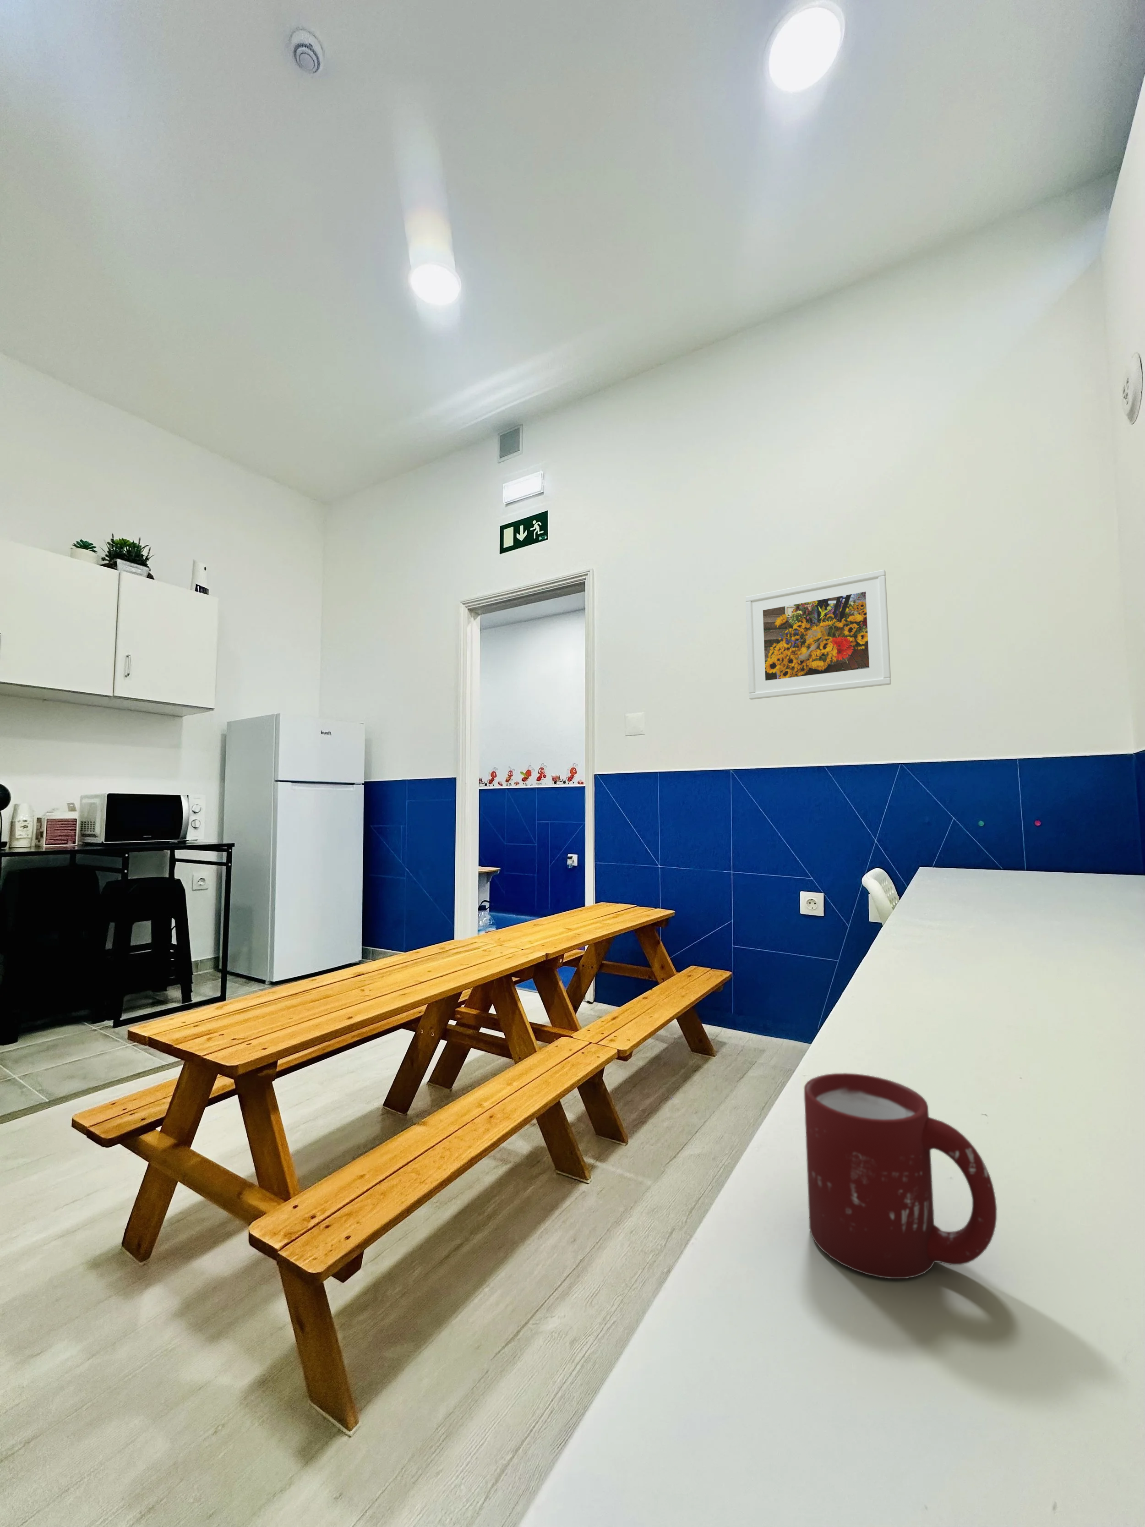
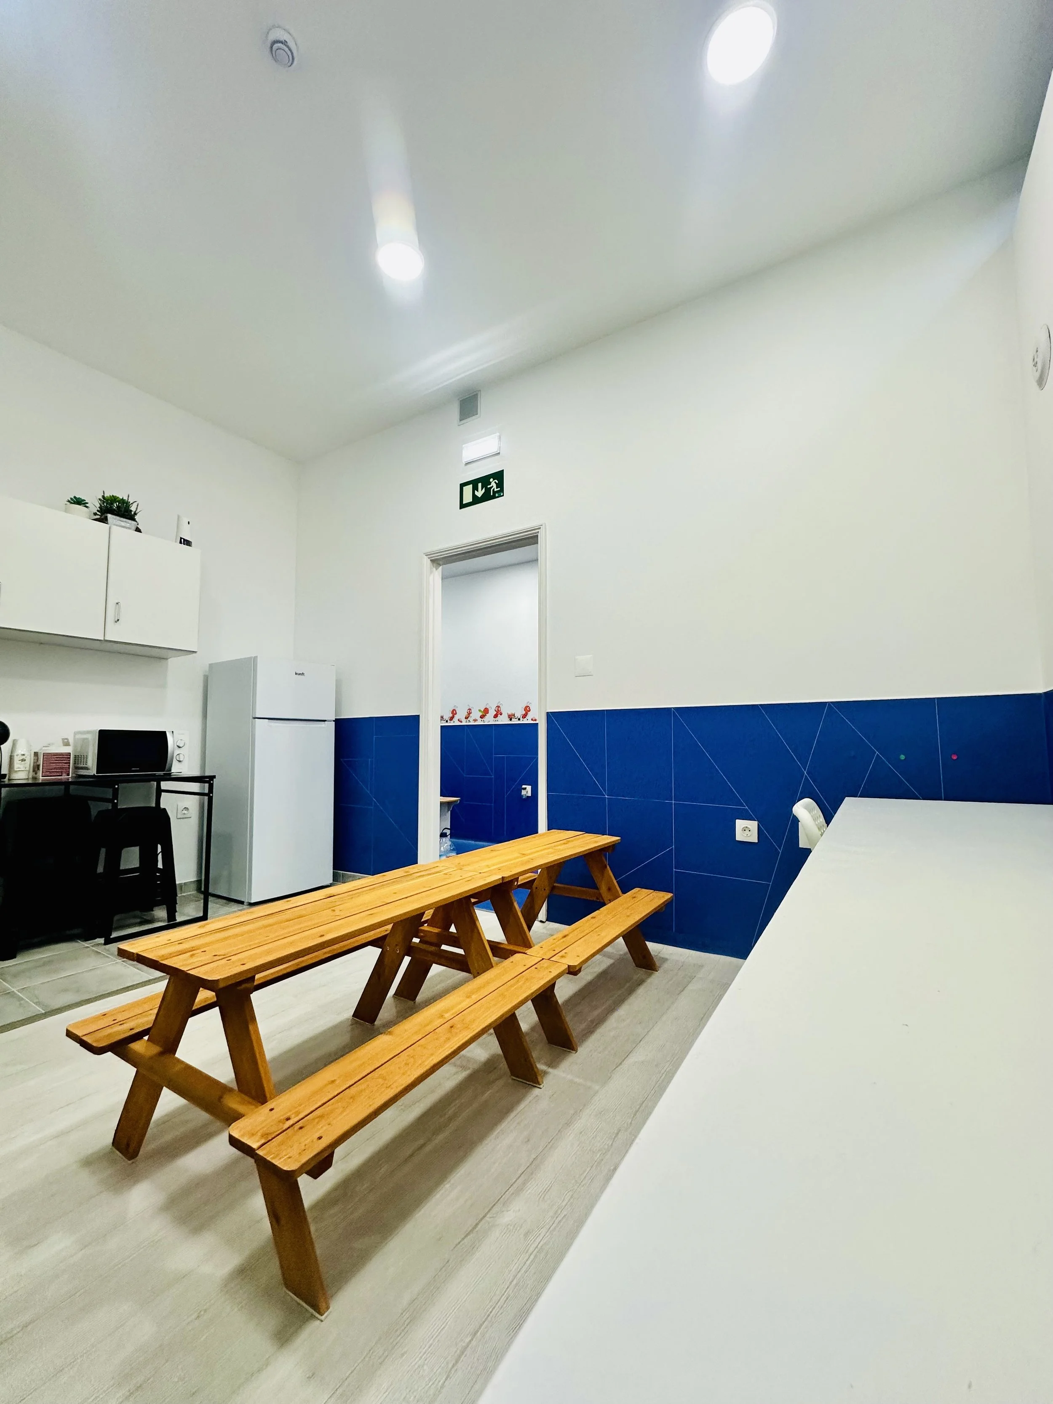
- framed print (814, 638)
- cup (895, 1176)
